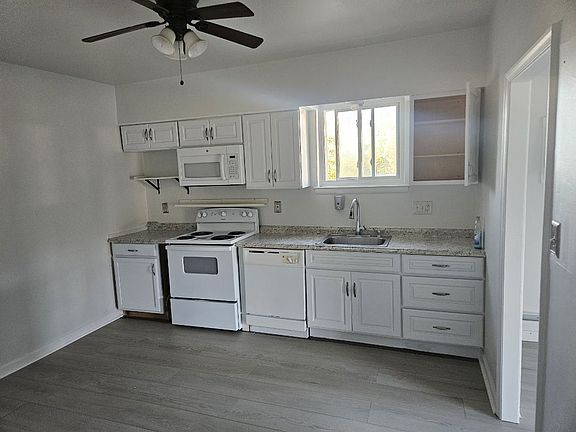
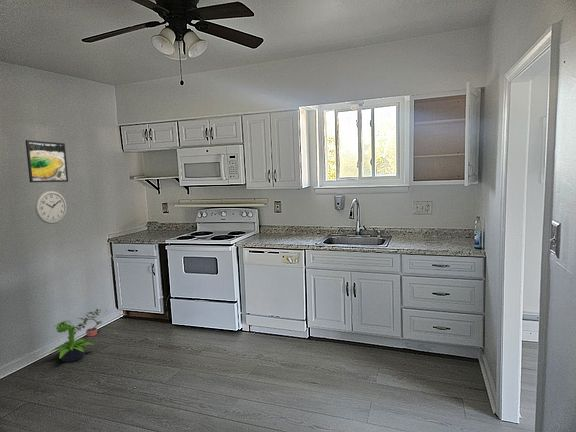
+ wall clock (52, 207)
+ potted plant (86, 323)
+ potted plant (71, 338)
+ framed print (48, 162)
